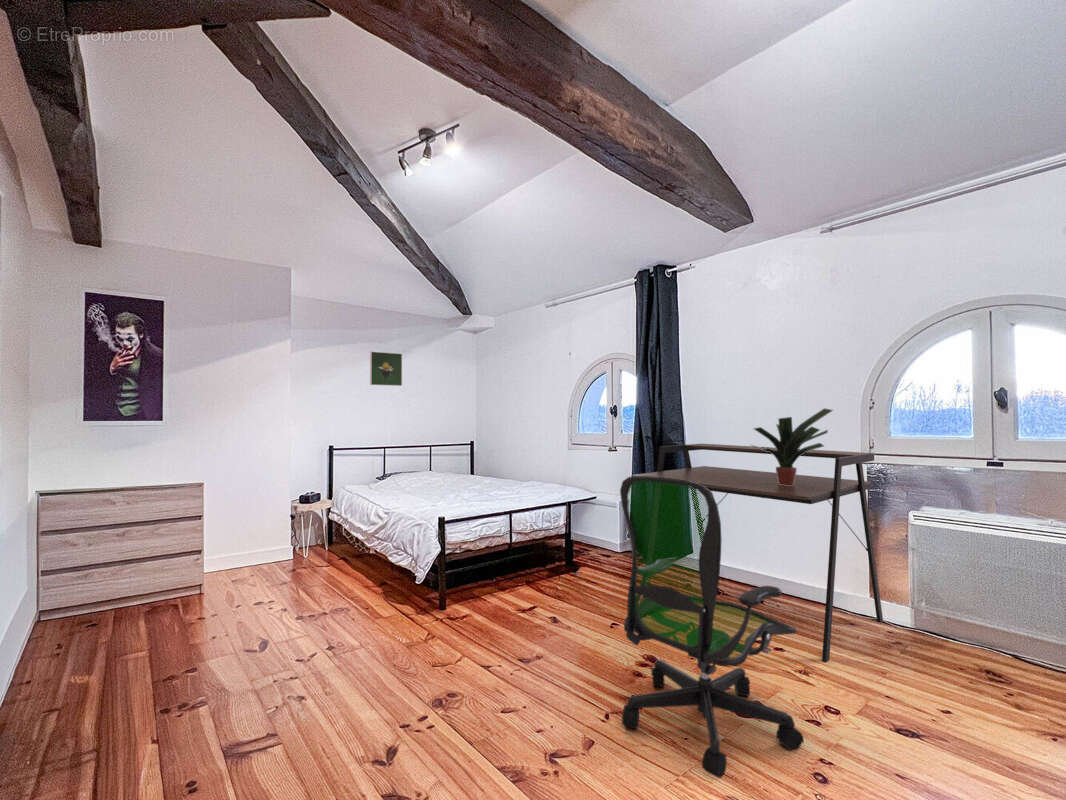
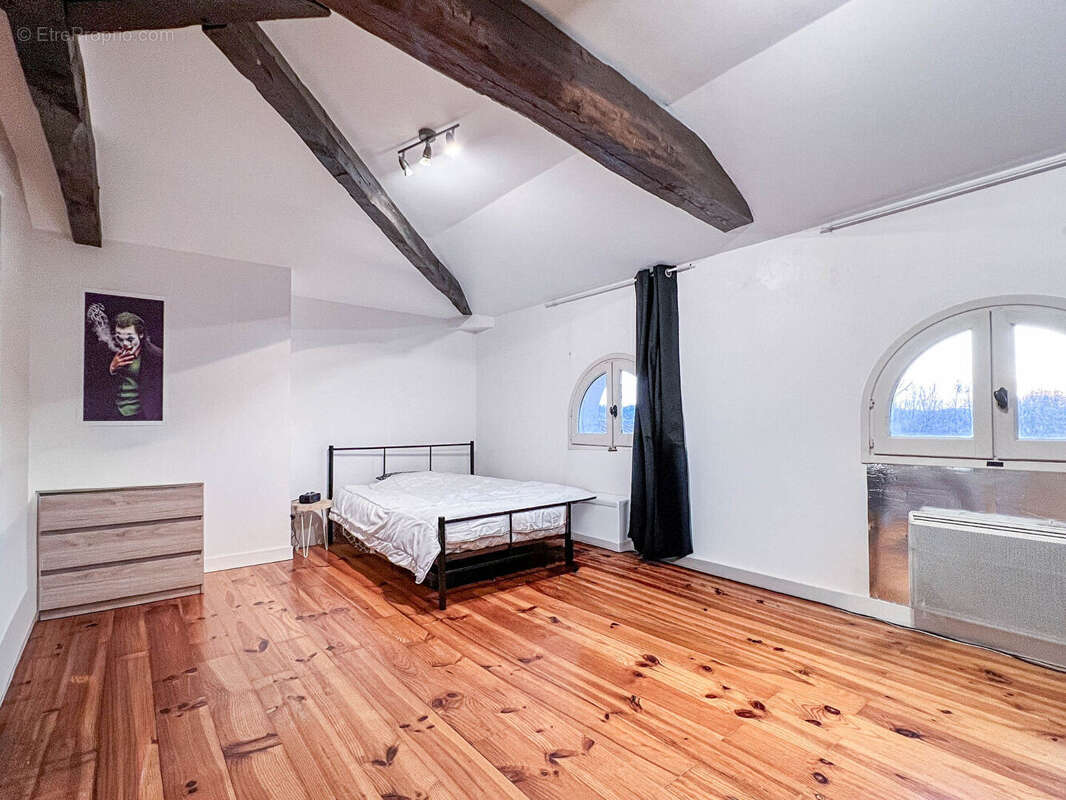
- potted plant (791, 446)
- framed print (386, 369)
- desk (753, 496)
- office chair (707, 594)
